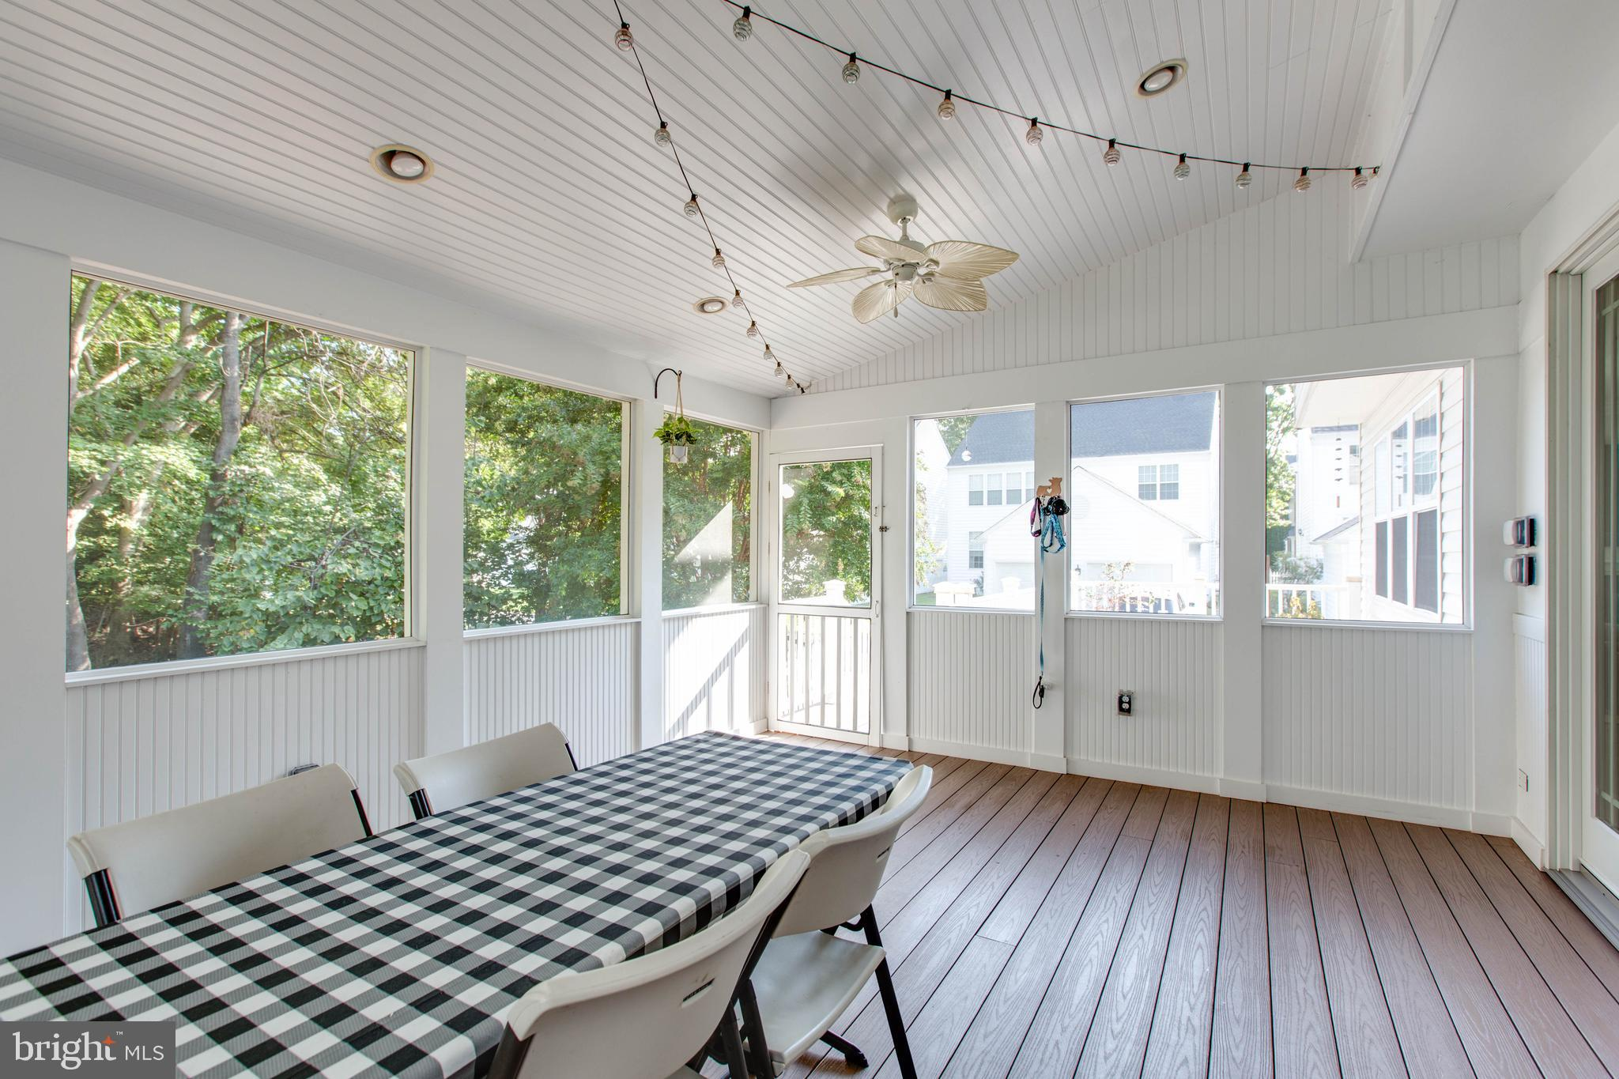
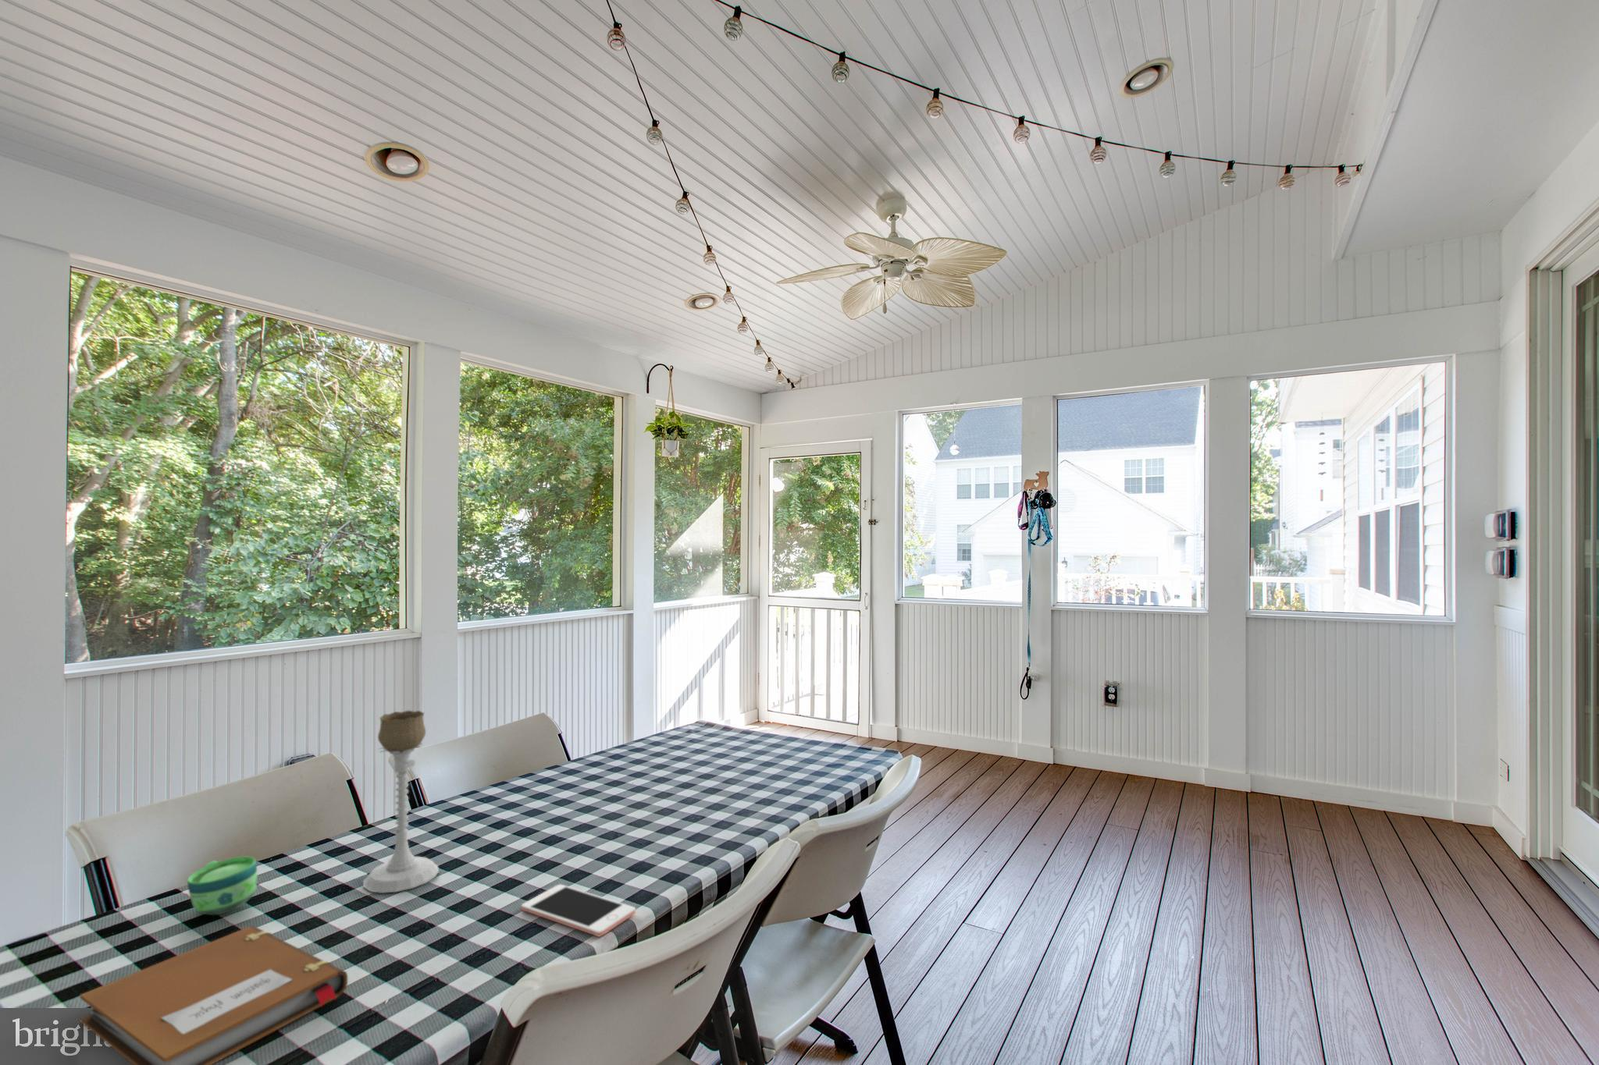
+ notebook (221, 995)
+ cup (218, 886)
+ cell phone (578, 909)
+ candle holder (402, 796)
